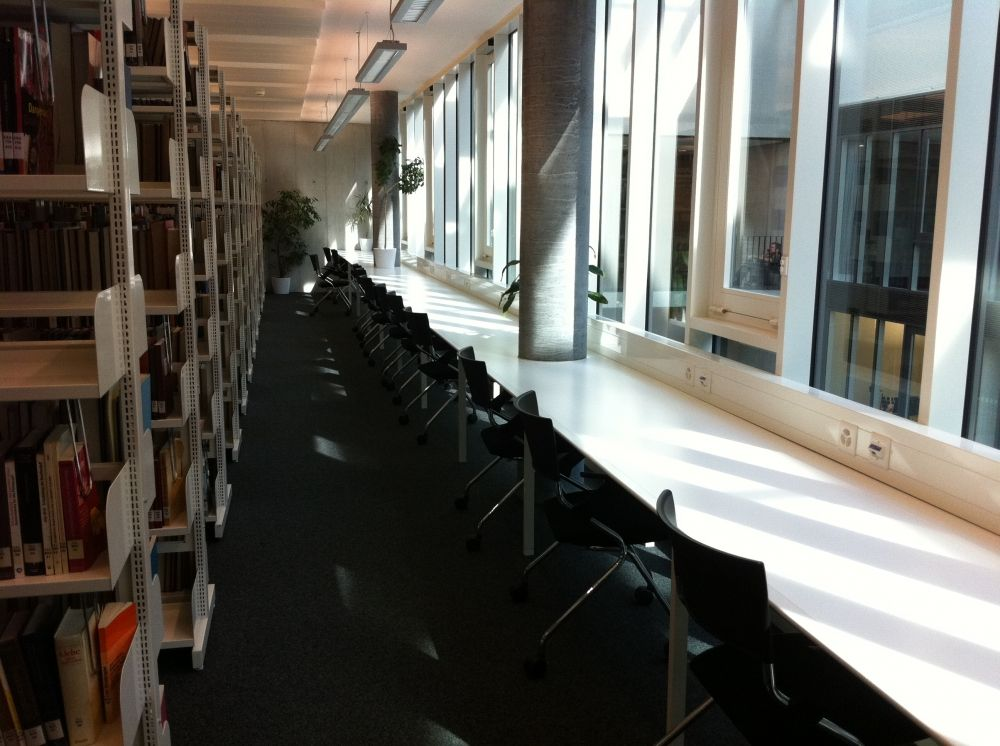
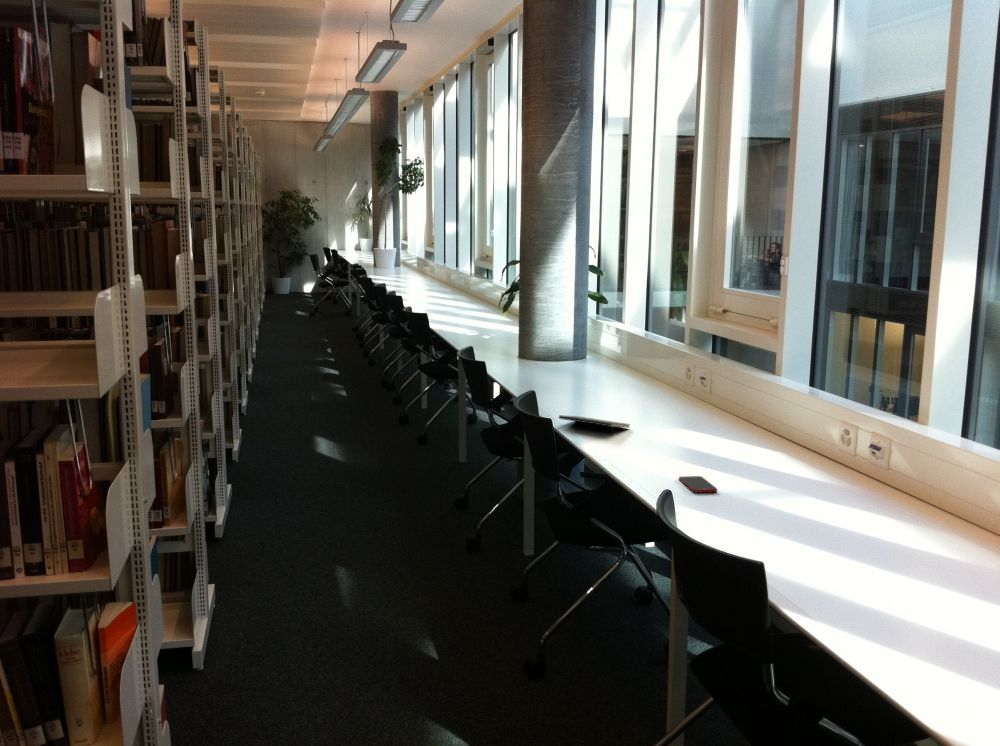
+ cell phone (697, 484)
+ notepad (594, 421)
